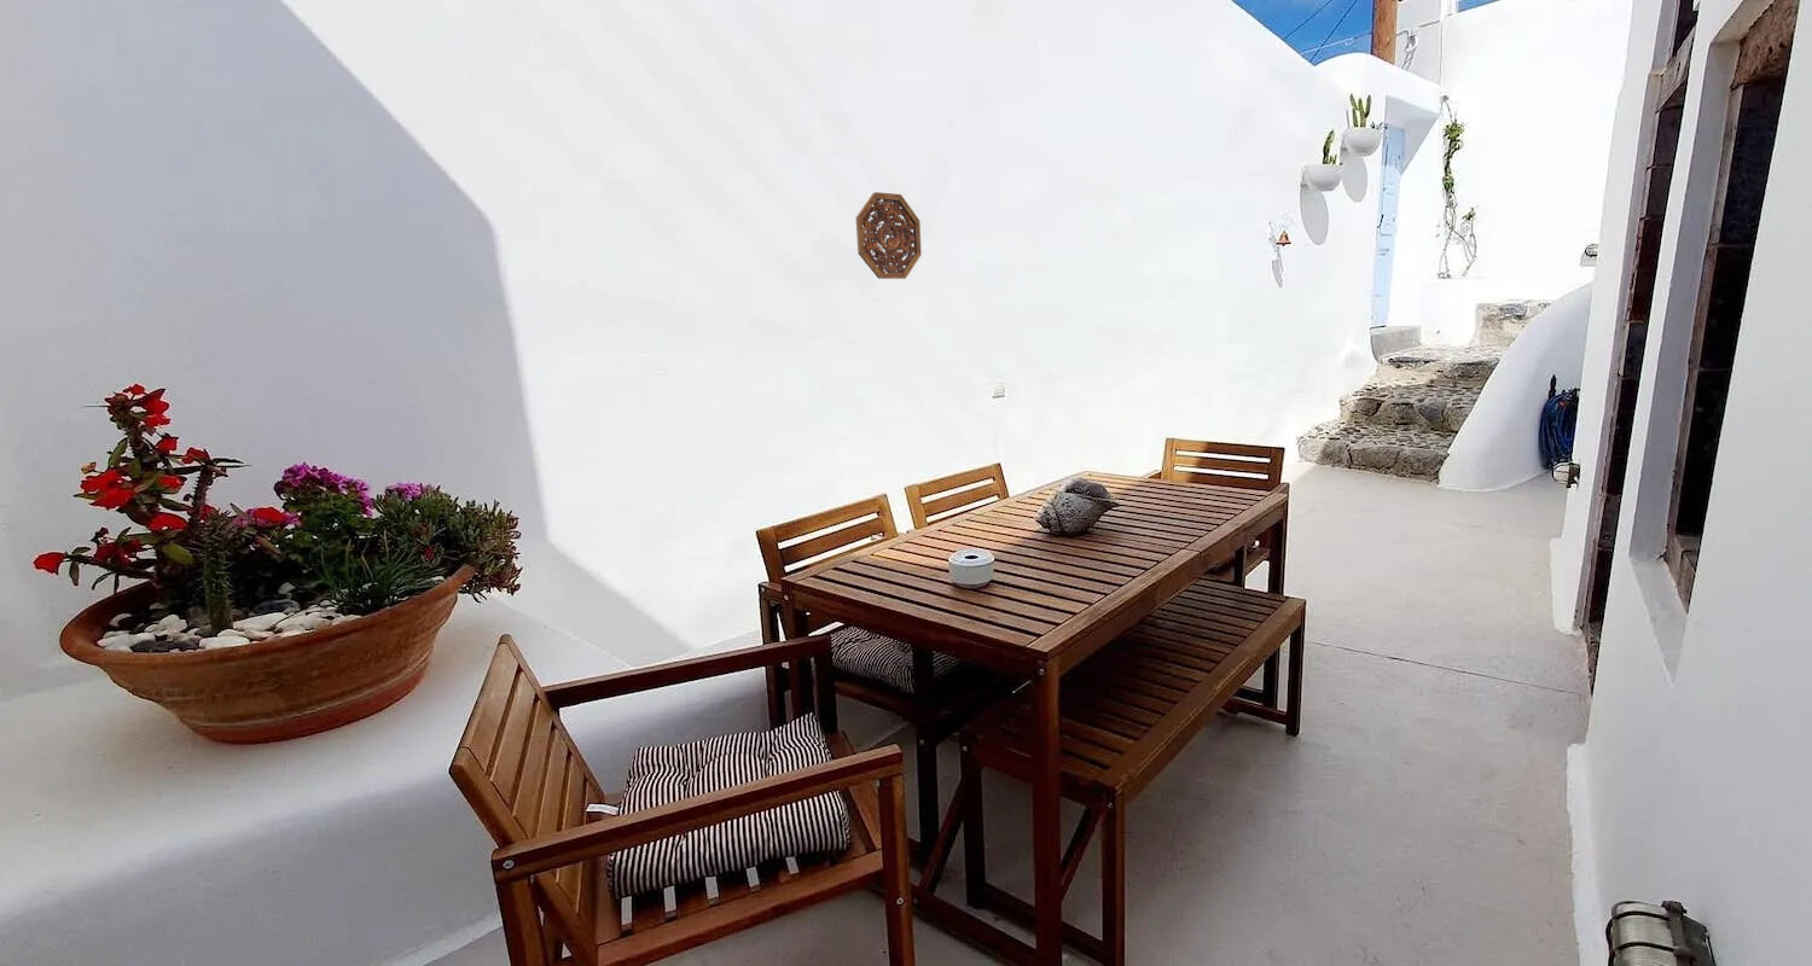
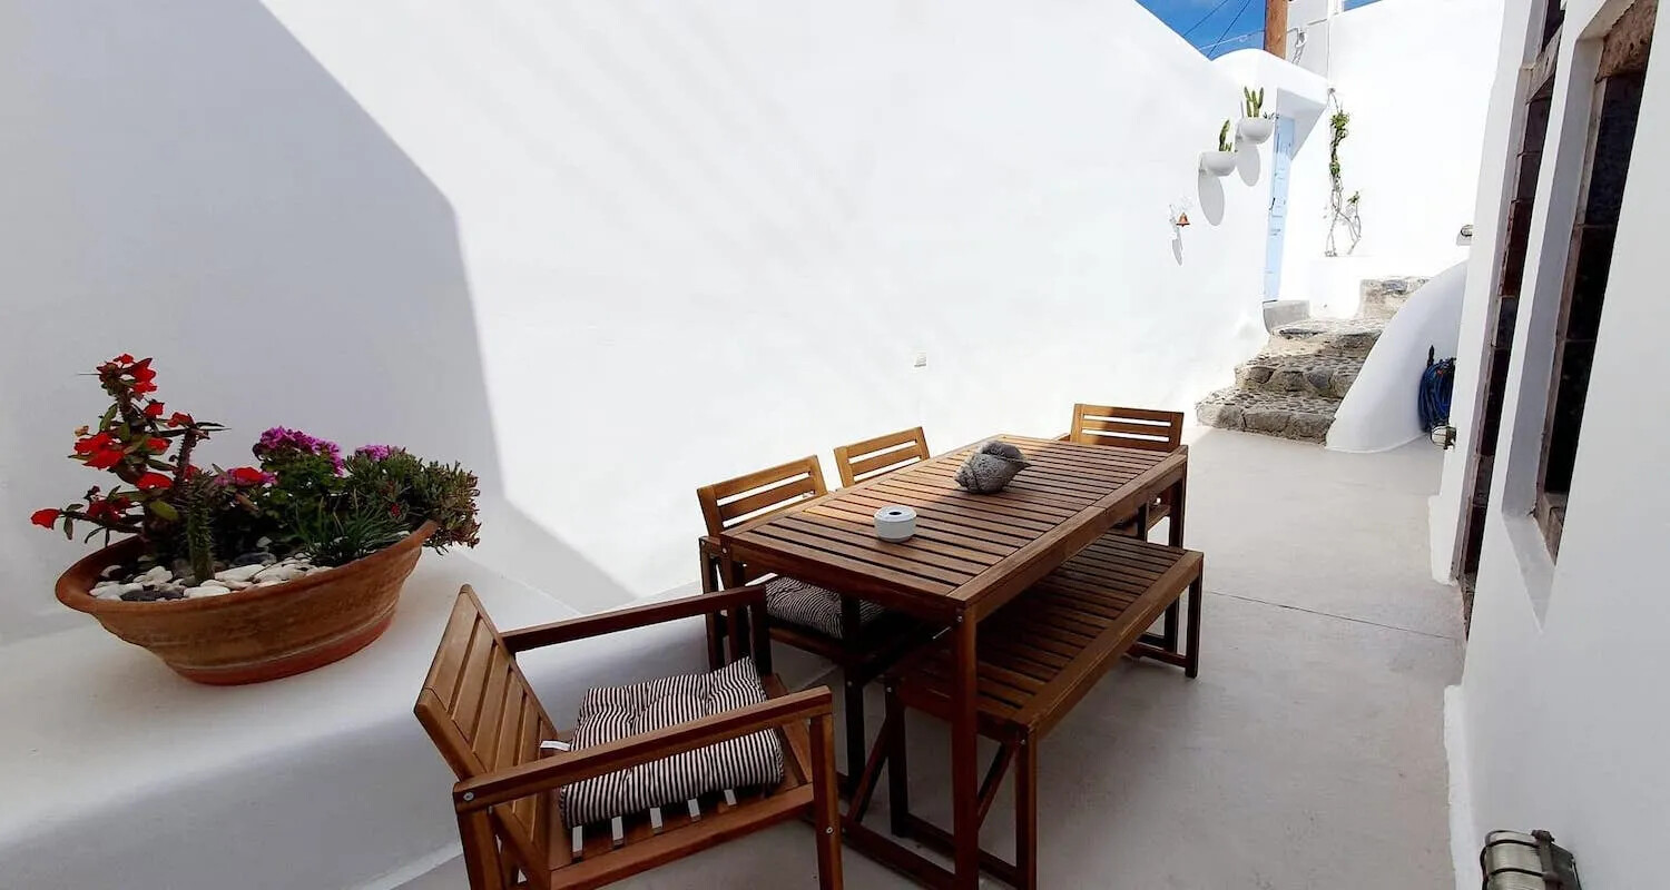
- decorative platter (889, 237)
